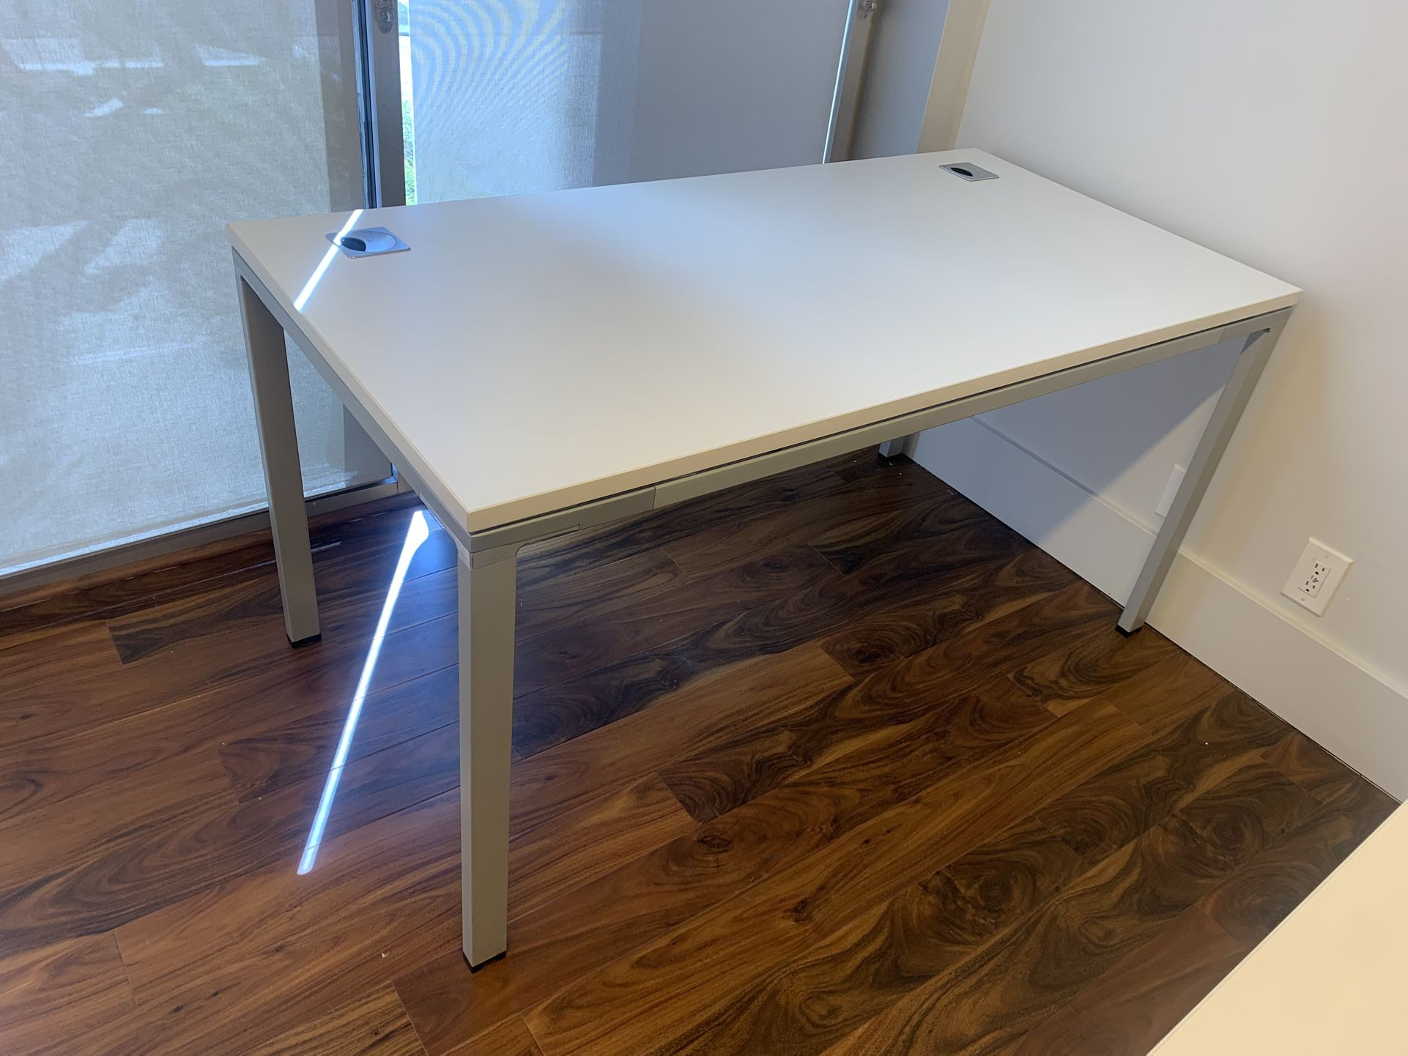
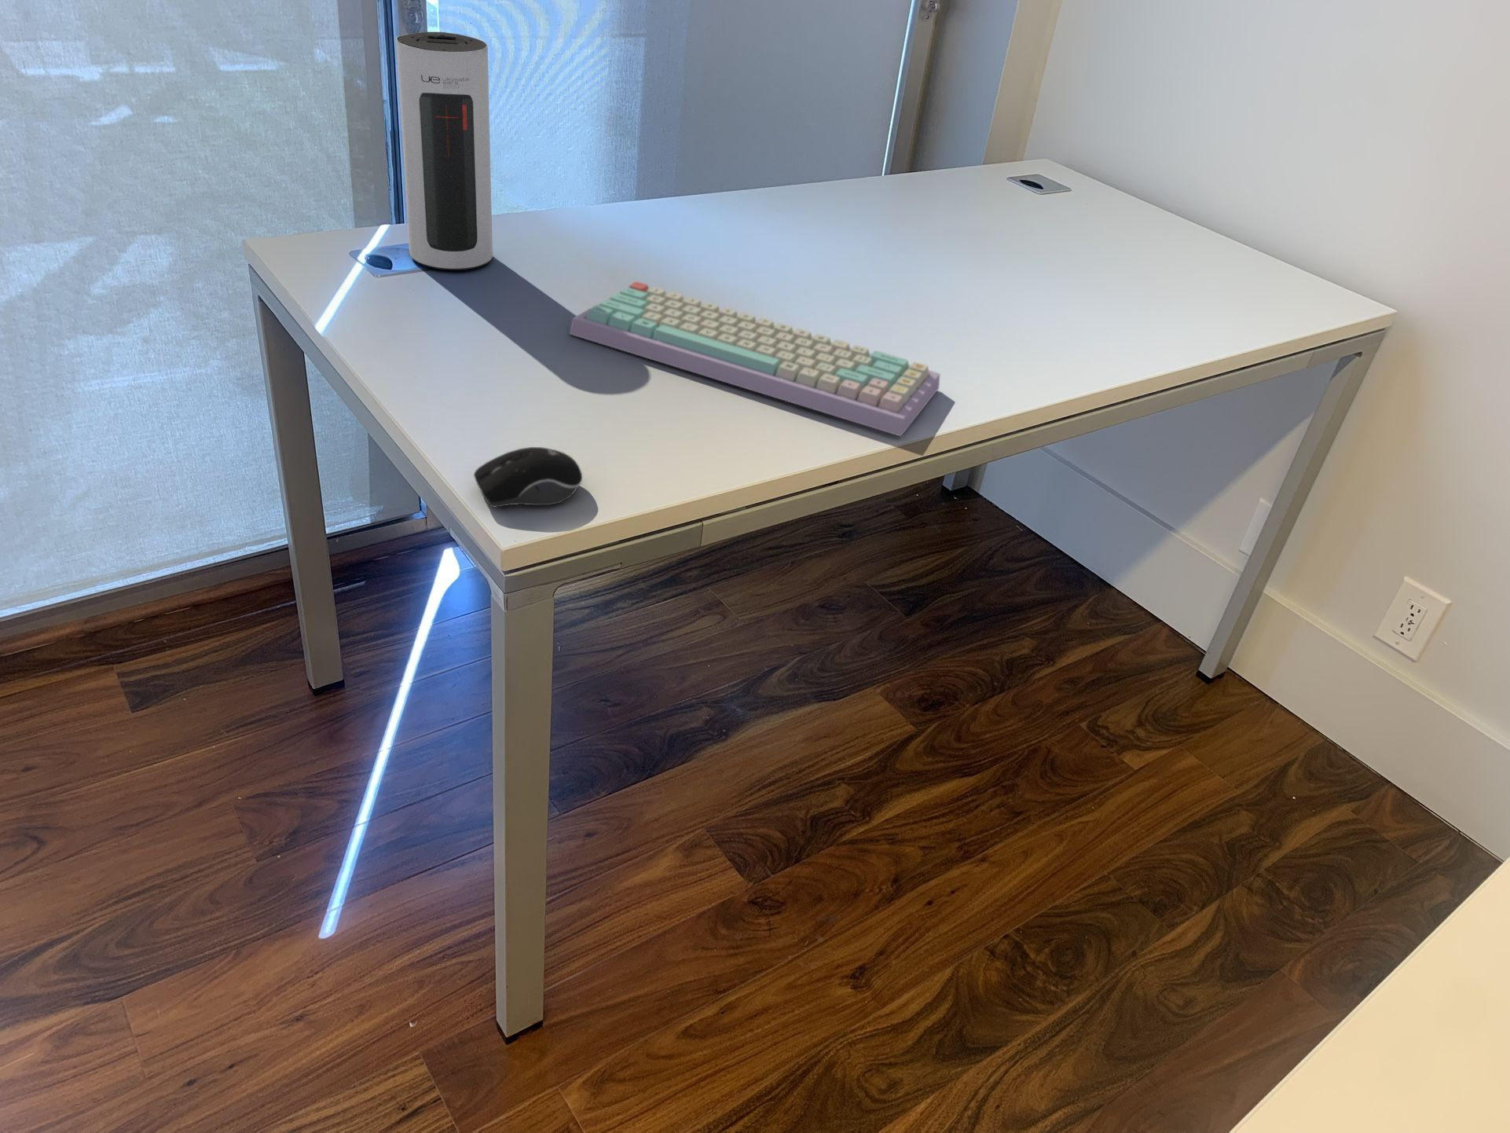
+ keyboard (754, 349)
+ speaker (446, 151)
+ computer mouse (530, 471)
